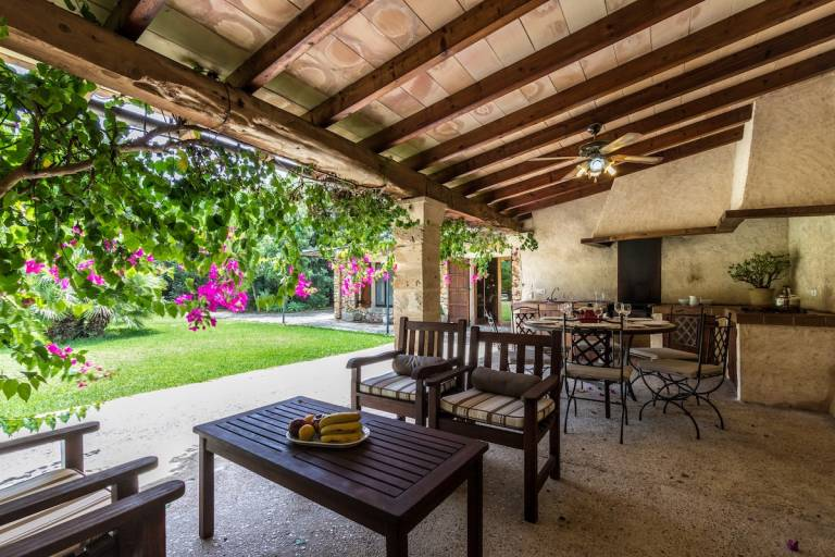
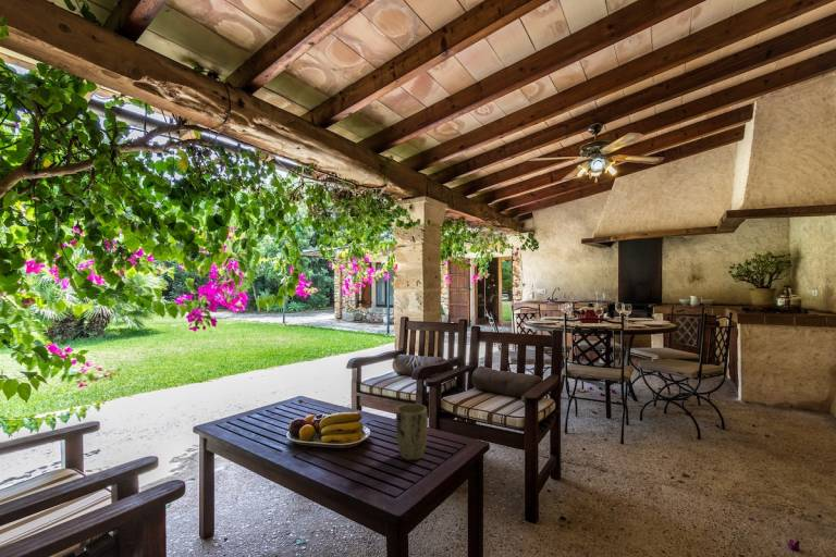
+ plant pot (411, 431)
